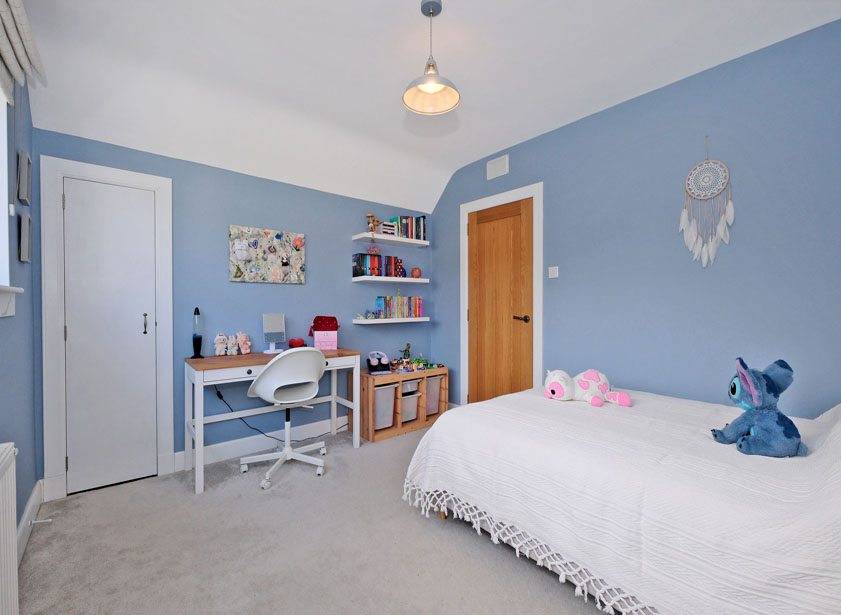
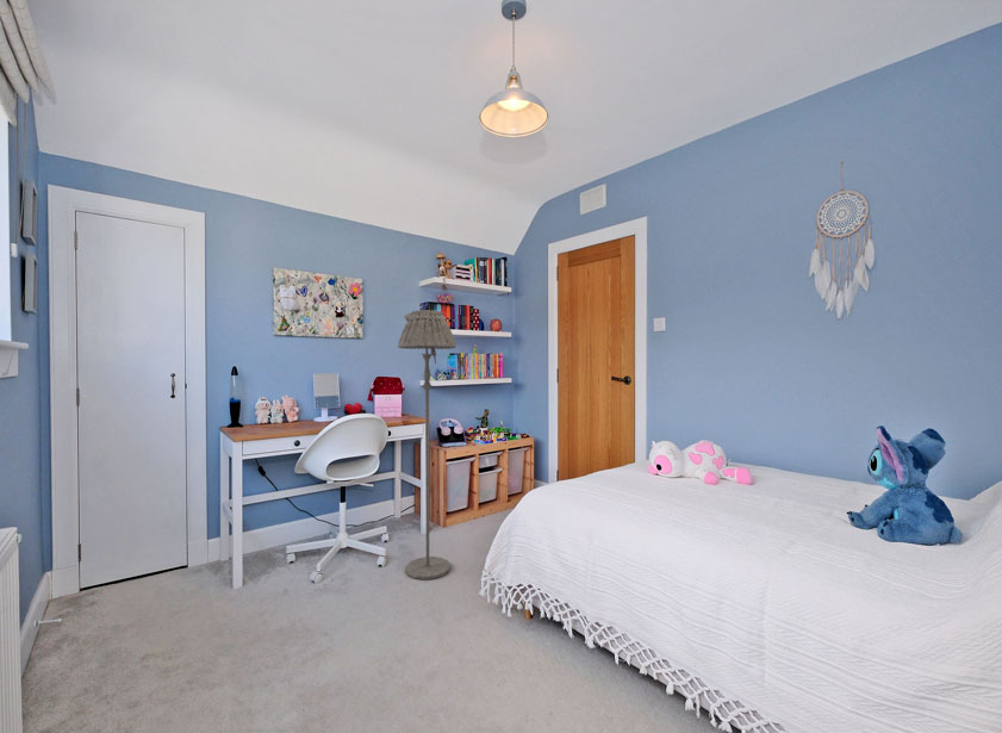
+ floor lamp (427, 440)
